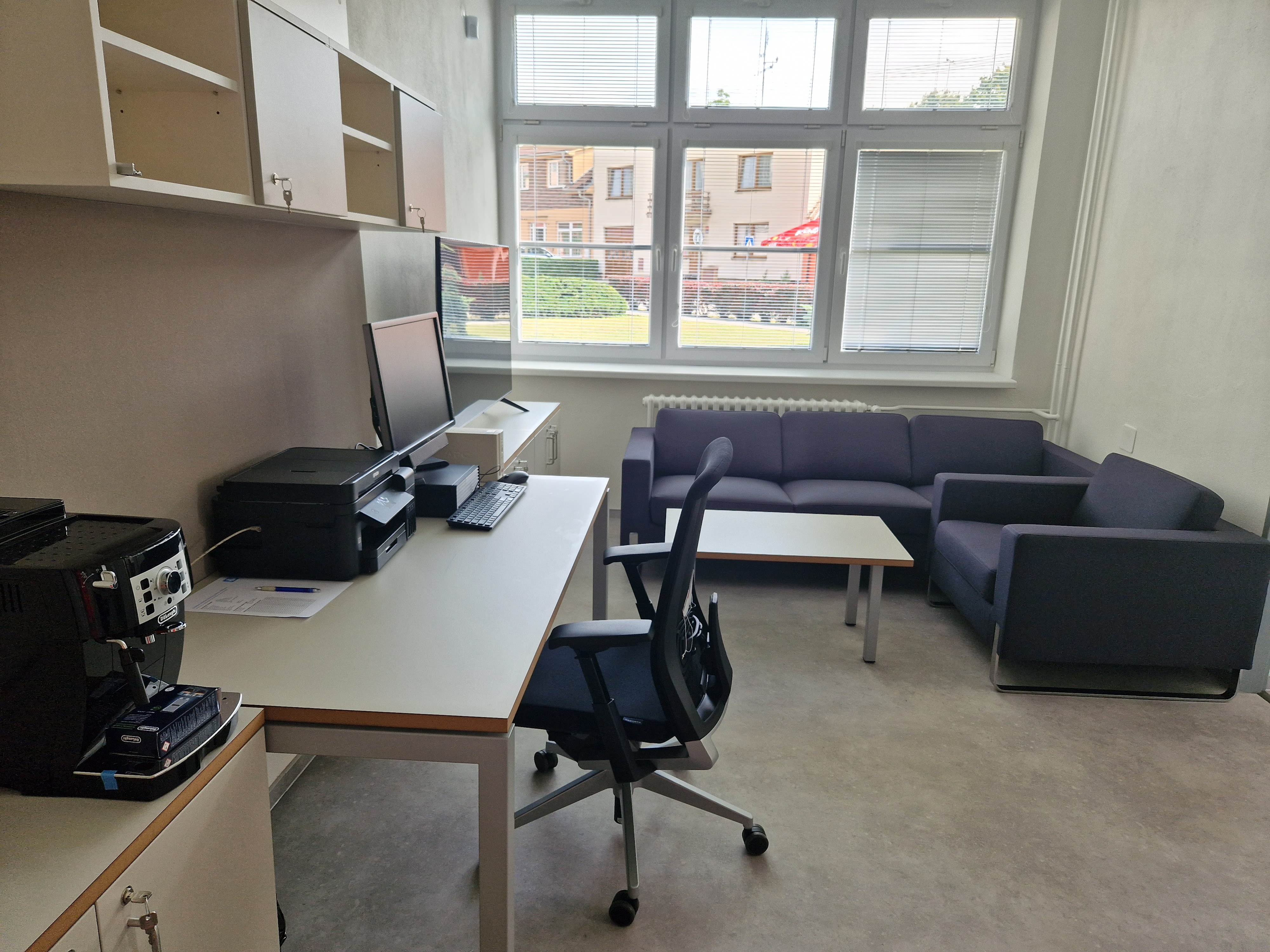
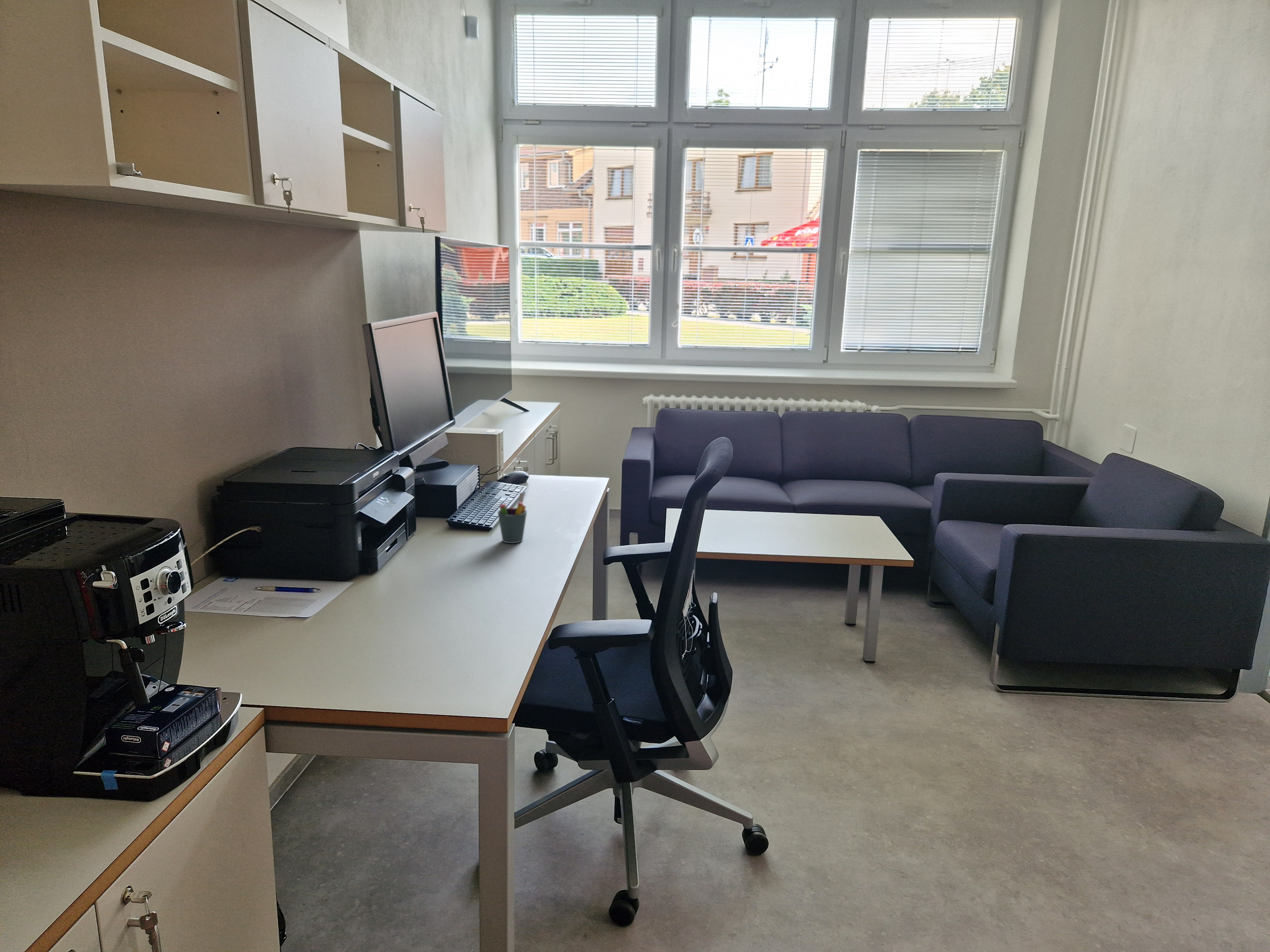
+ pen holder (512, 518)
